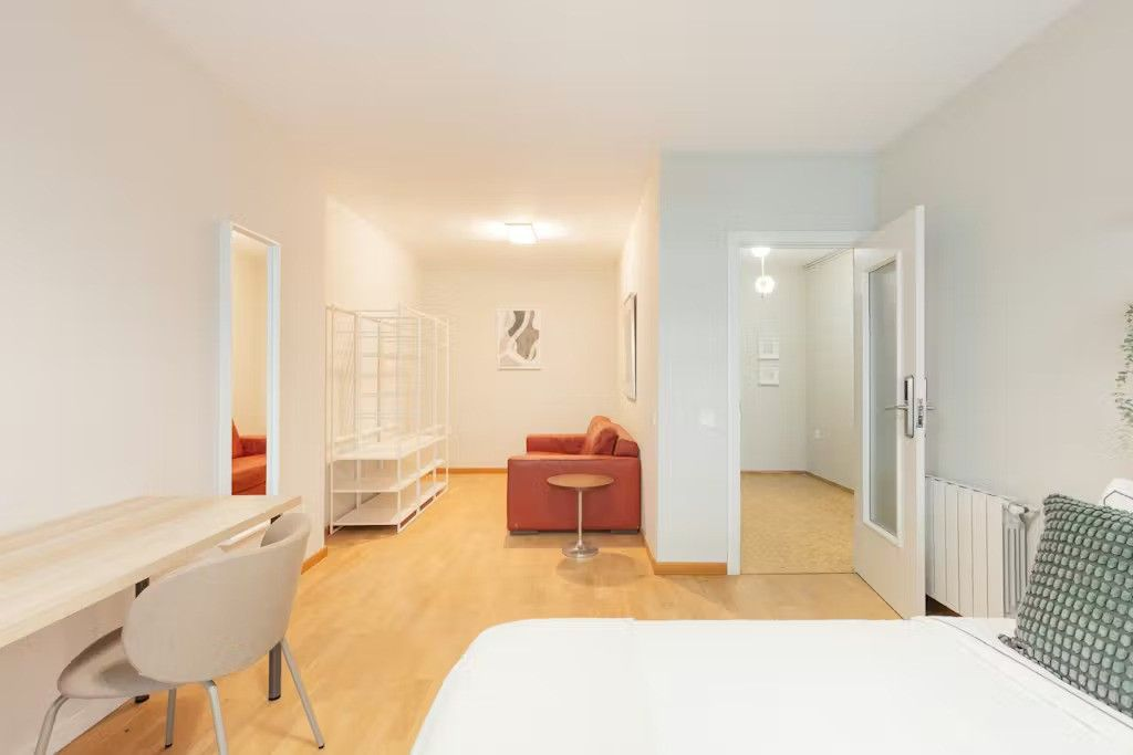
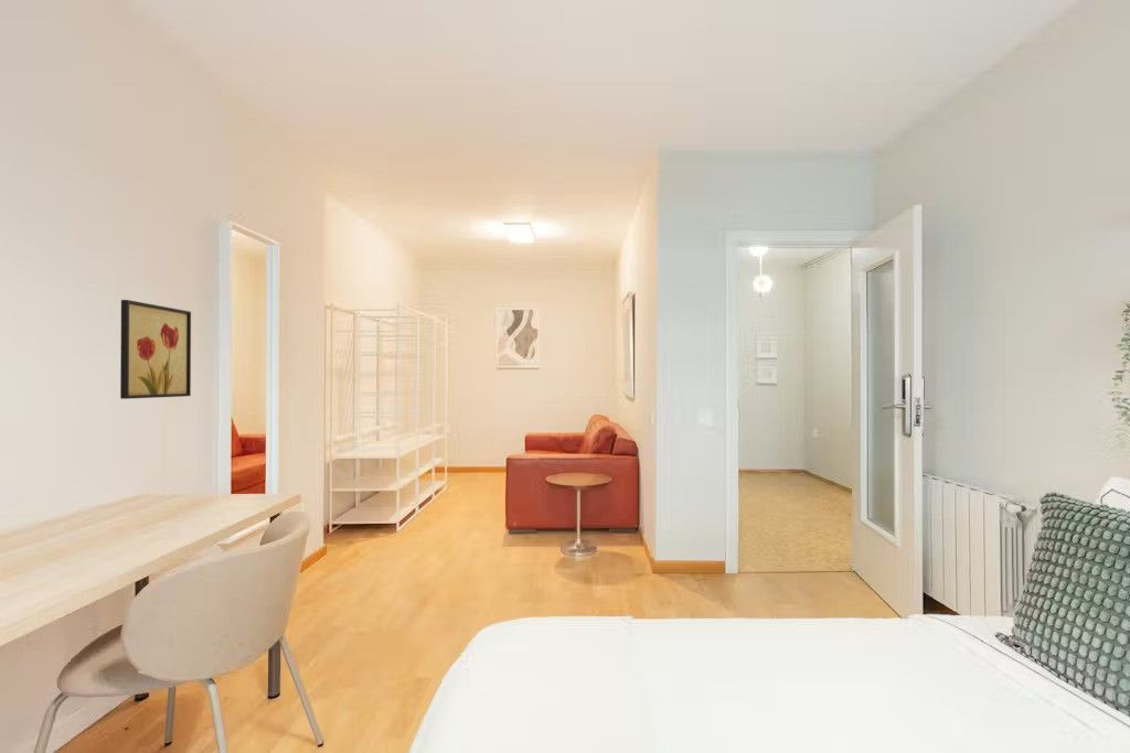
+ wall art (156, 352)
